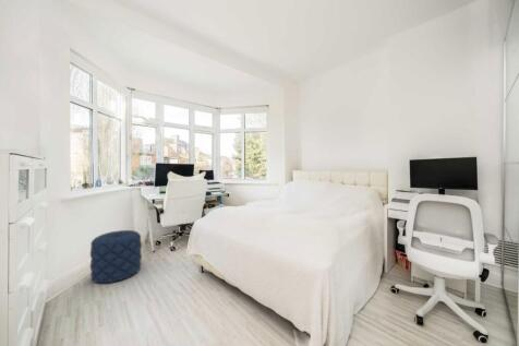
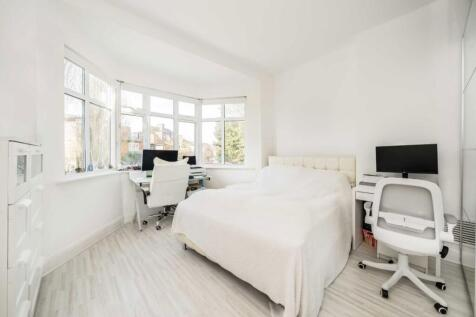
- pouf (117, 253)
